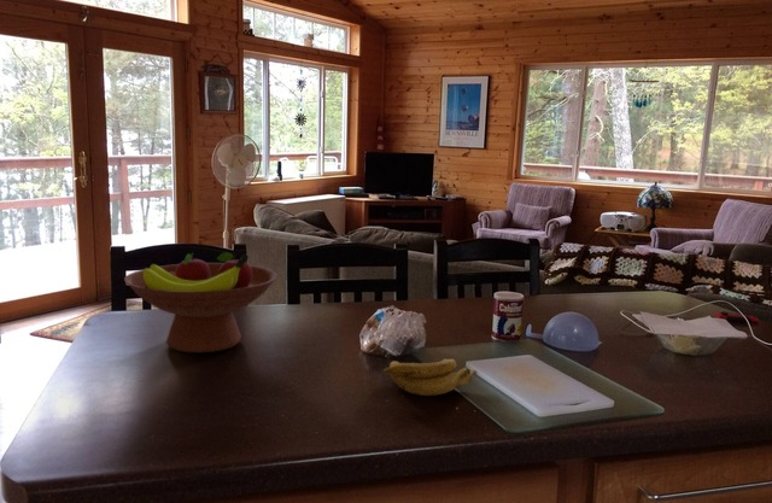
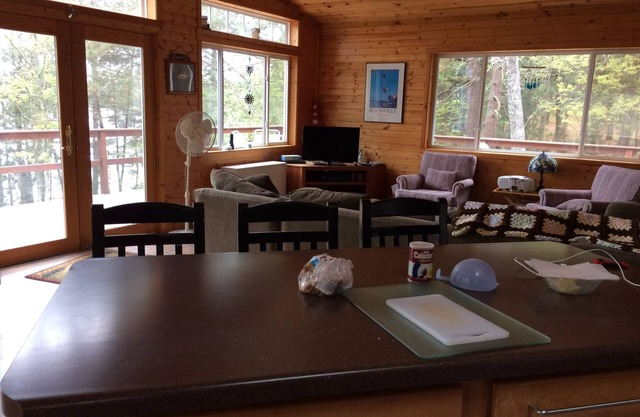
- fruit bowl (203, 296)
- banana (429, 369)
